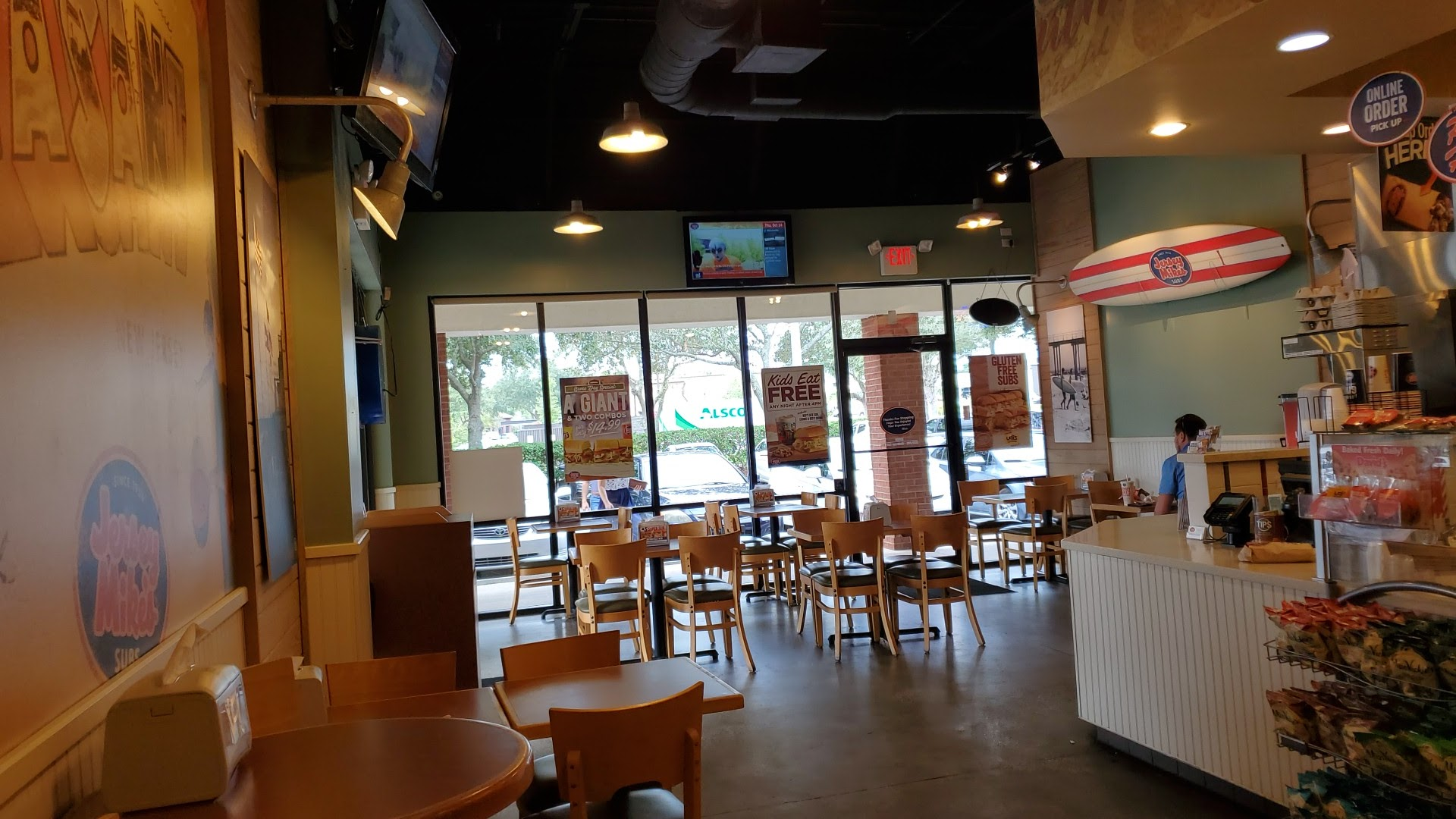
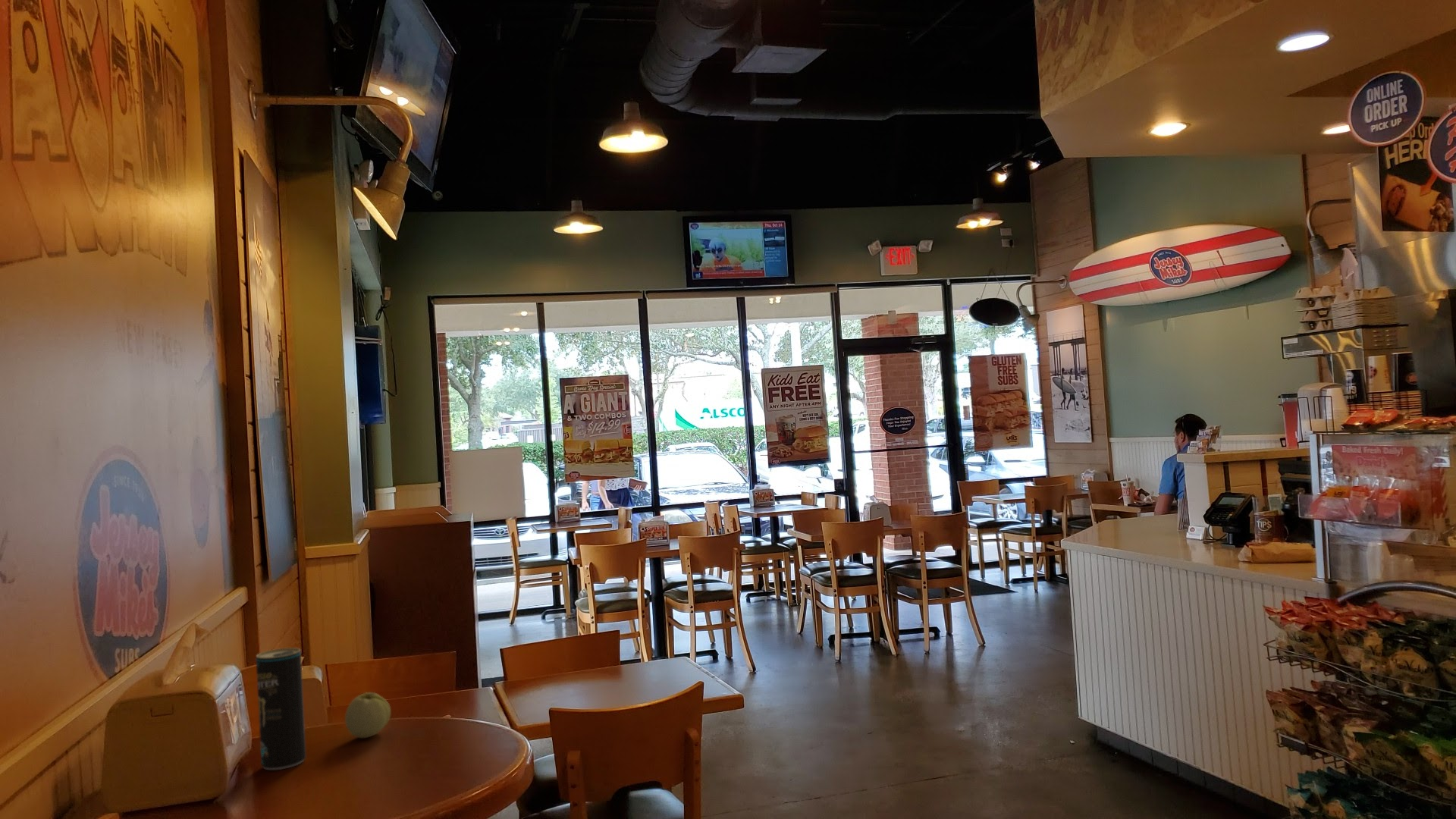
+ beverage can (281, 708)
+ apple (367, 714)
